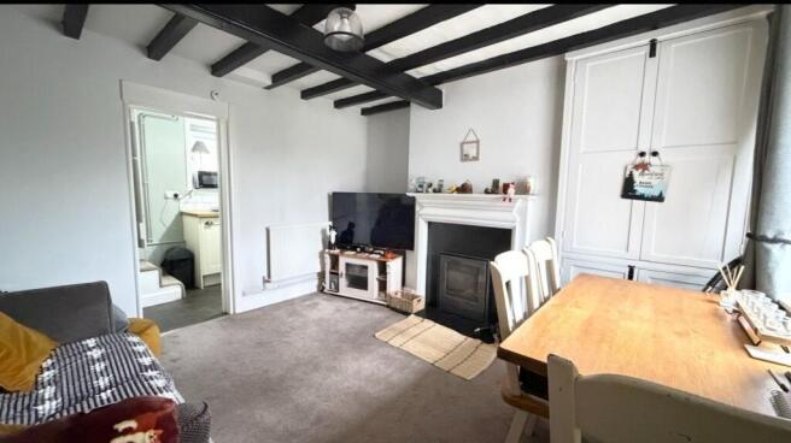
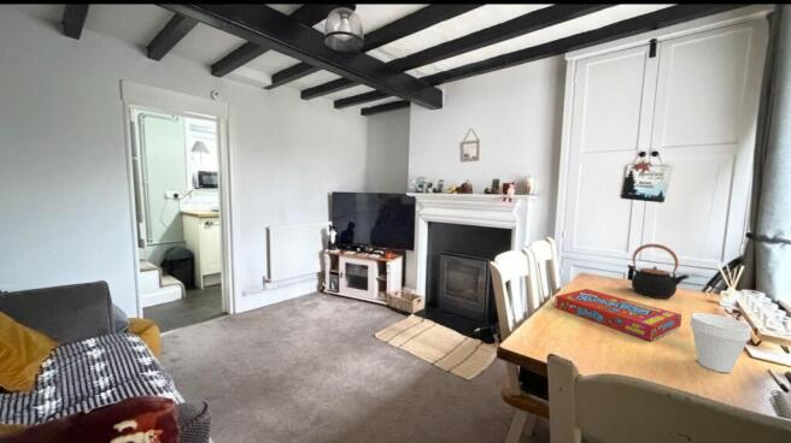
+ teapot (658, 270)
+ snack box (613, 311)
+ cup (716, 343)
